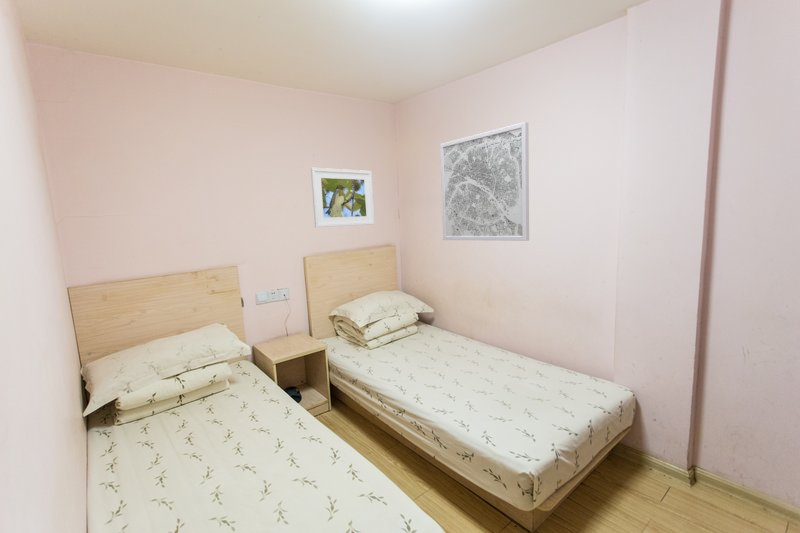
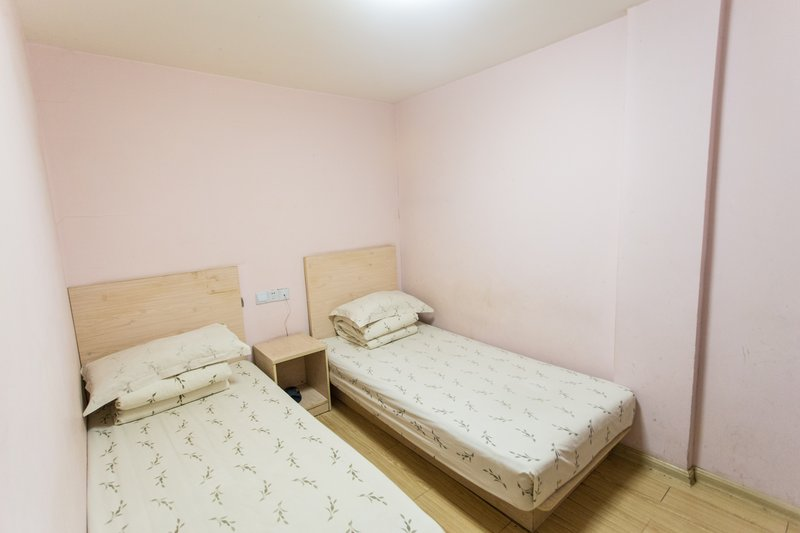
- wall art (480, 188)
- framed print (344, 197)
